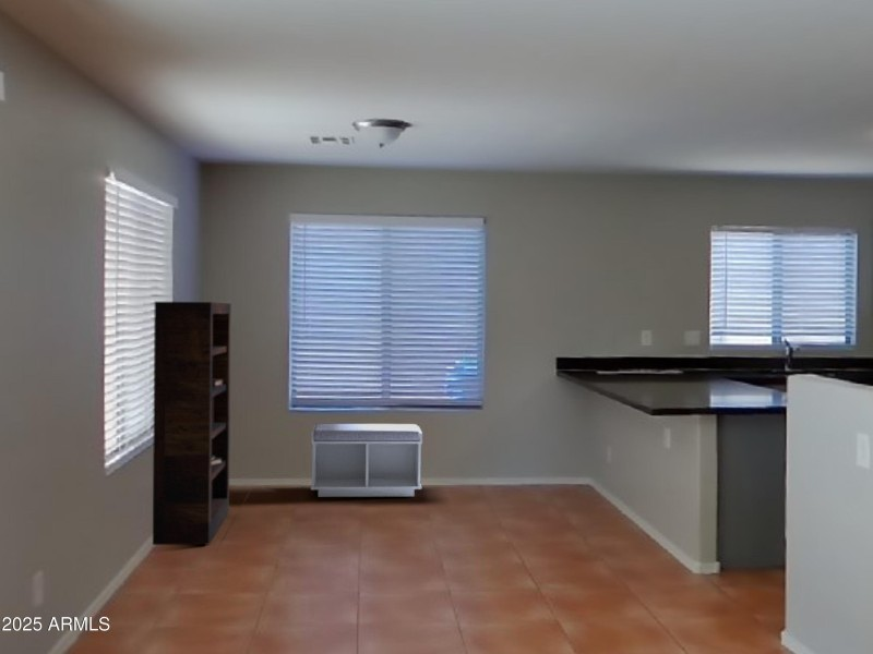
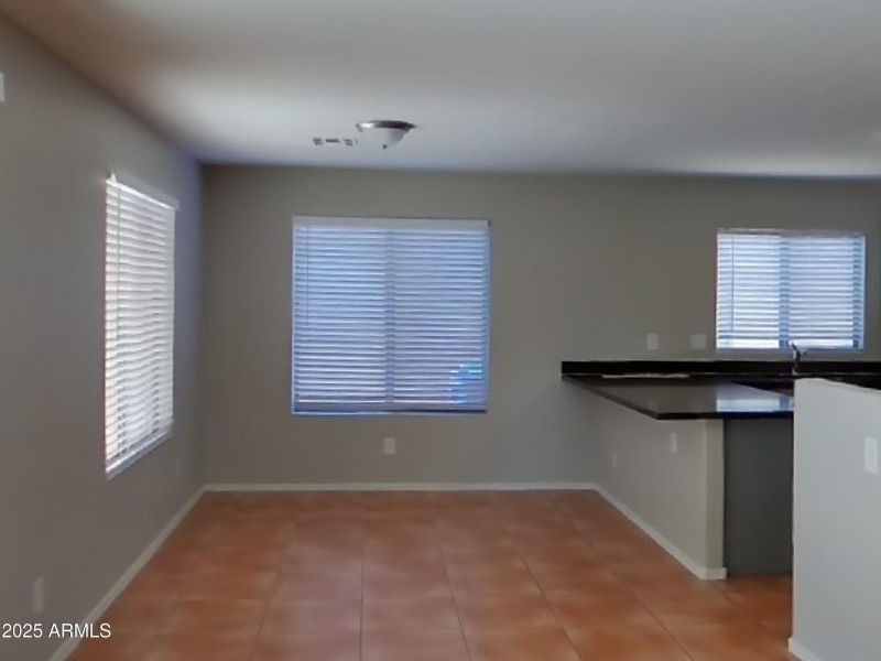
- bench (366, 458)
- bookcase (194, 415)
